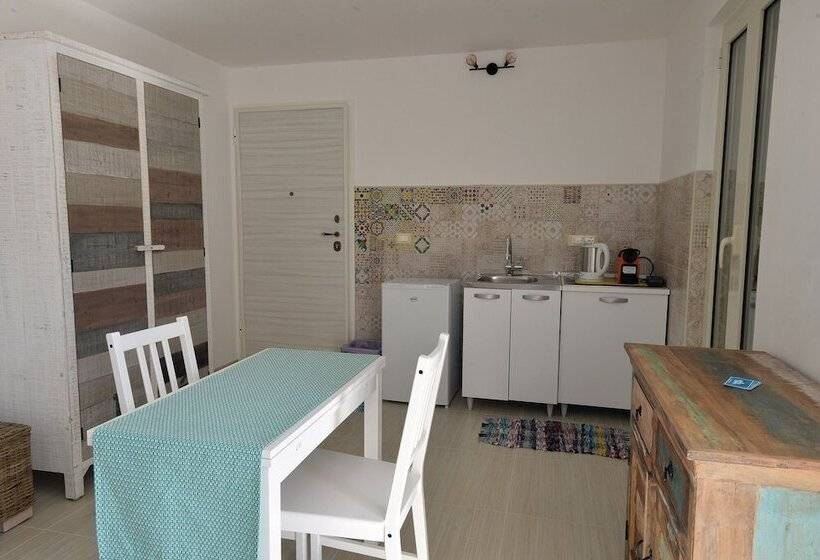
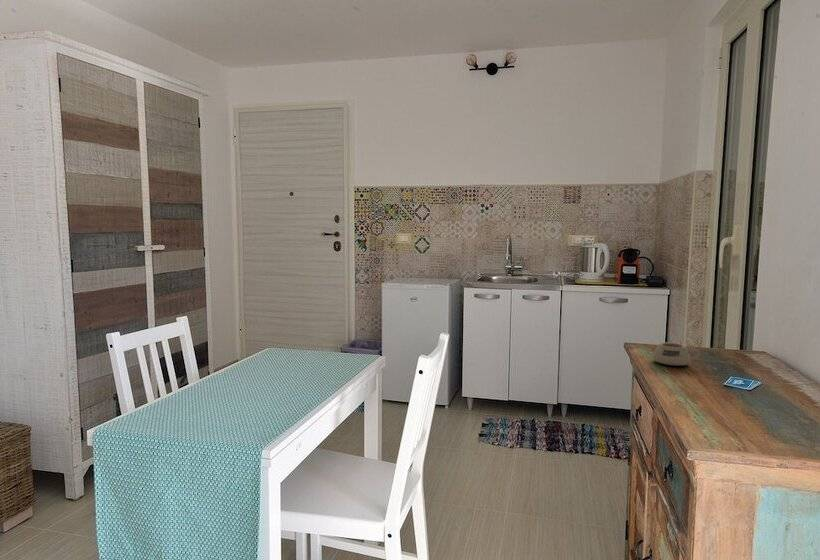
+ mug (676, 354)
